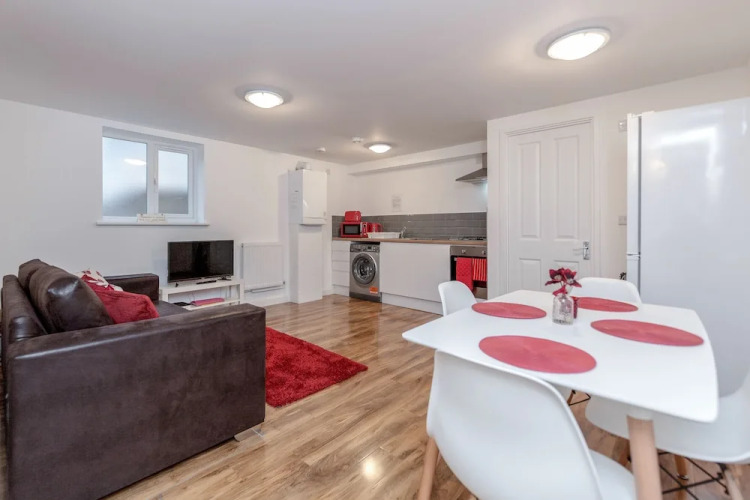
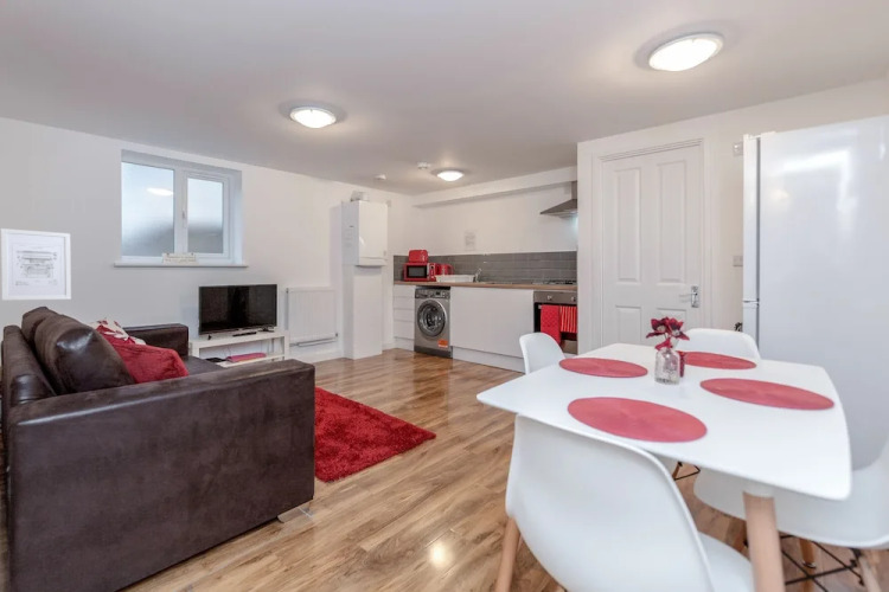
+ wall art (37, 265)
